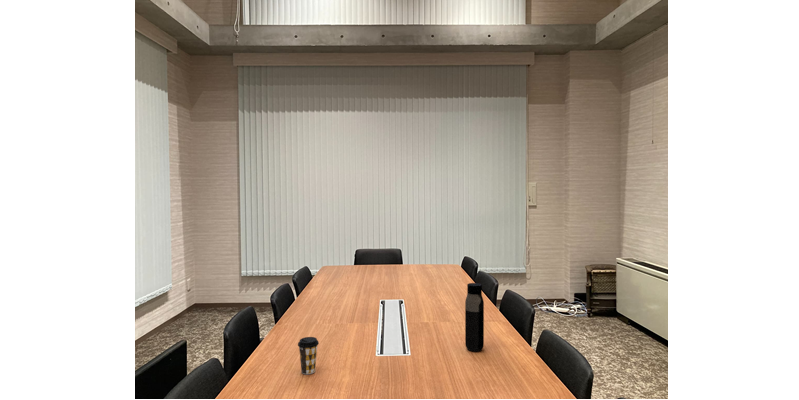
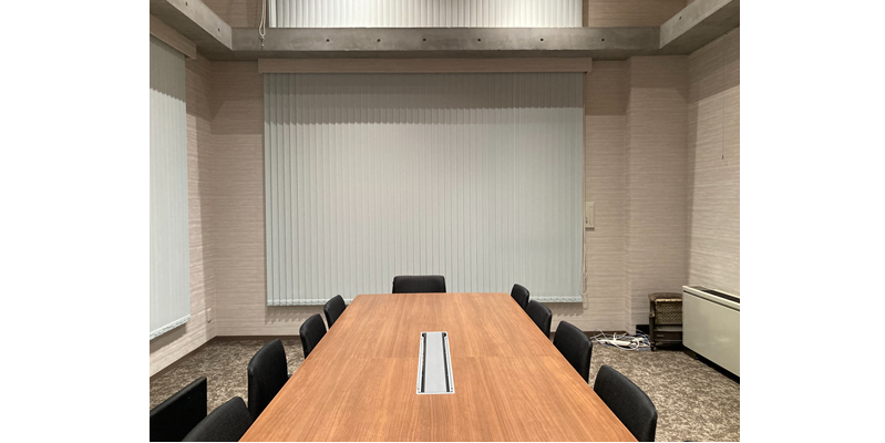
- water bottle (474, 316)
- coffee cup (308, 355)
